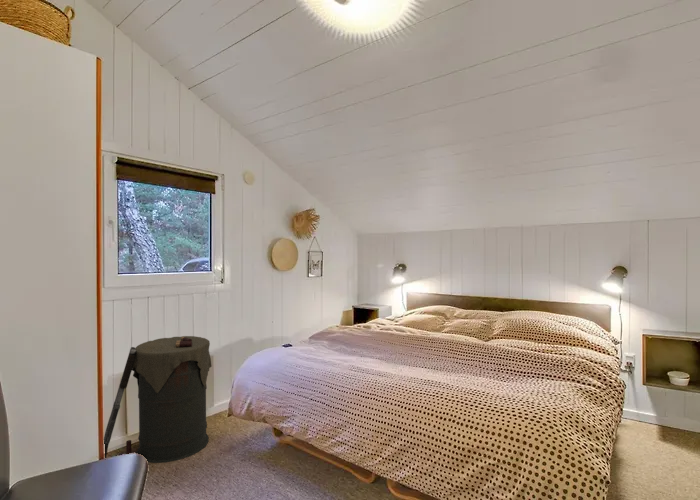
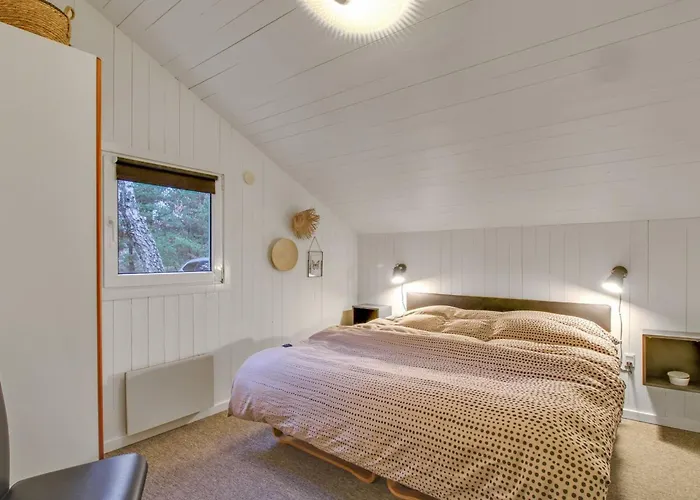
- laundry basket (161, 397)
